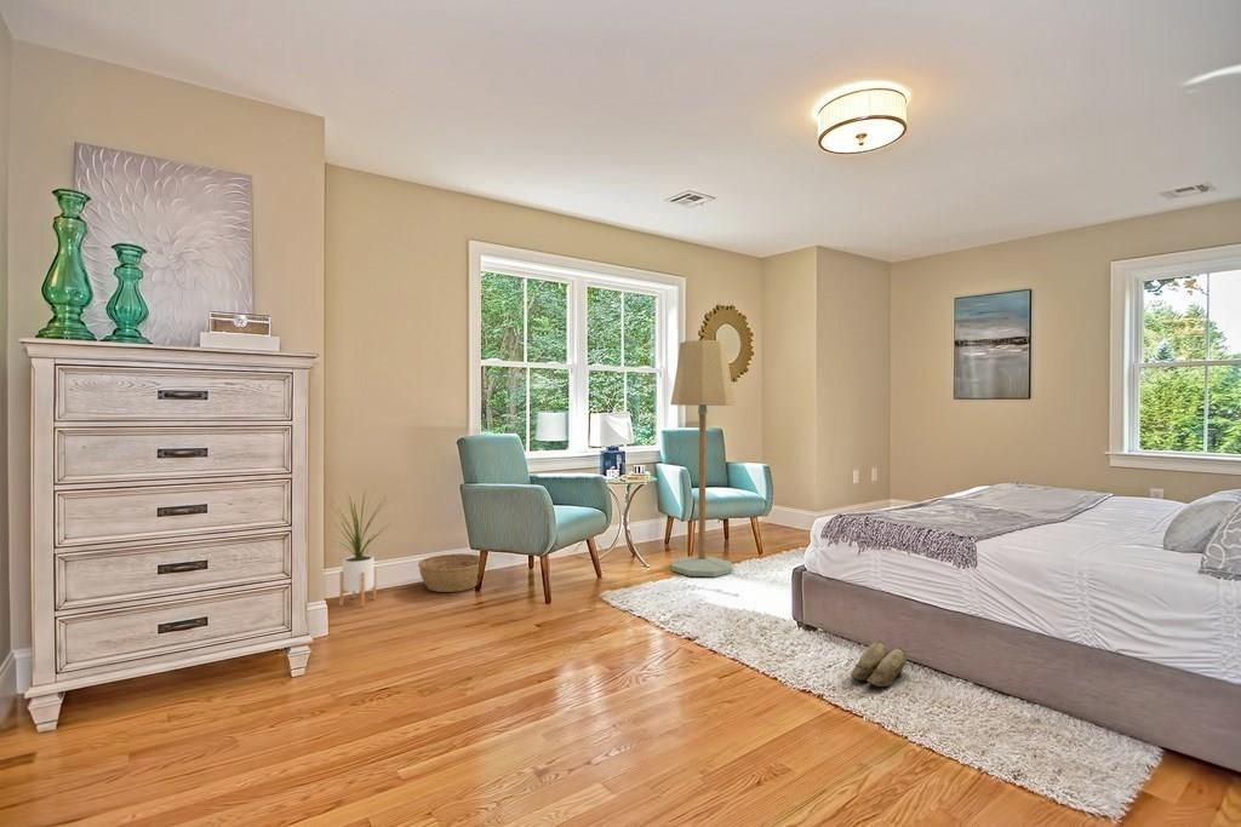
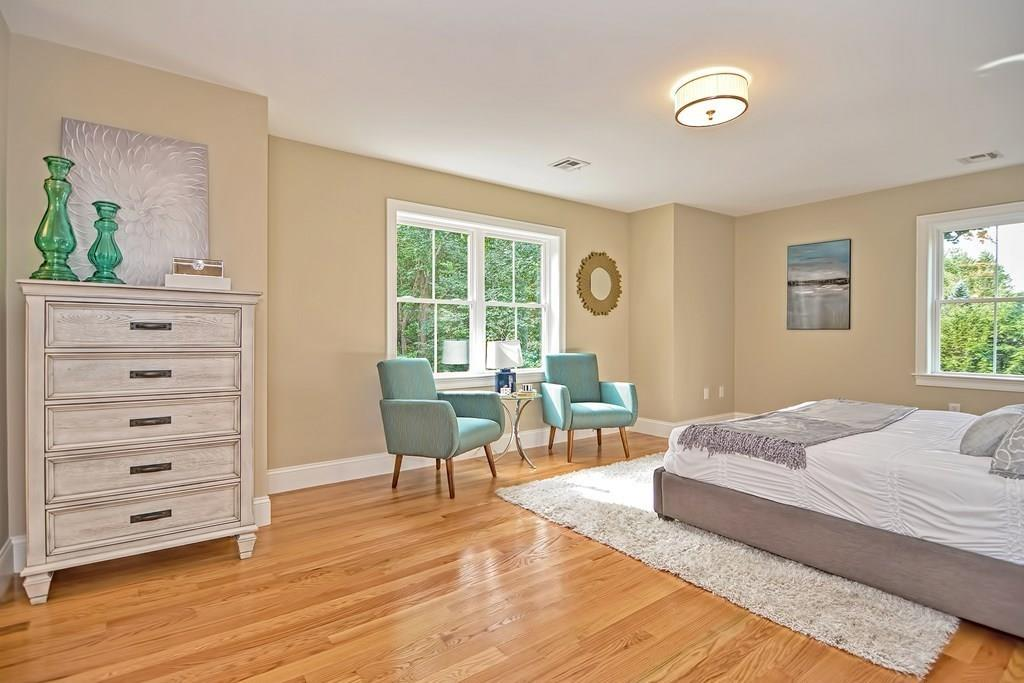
- floor lamp (702, 455)
- slippers (877, 664)
- house plant (359, 544)
- basket (452, 573)
